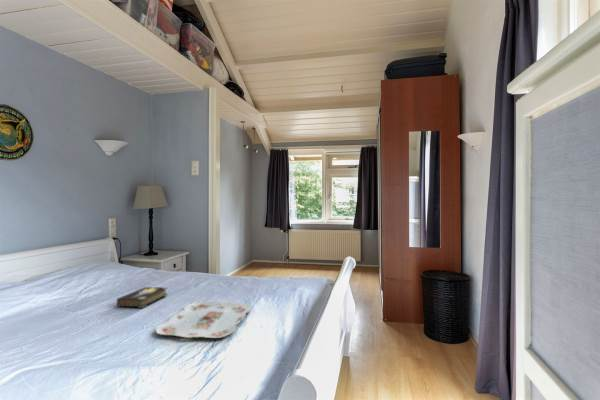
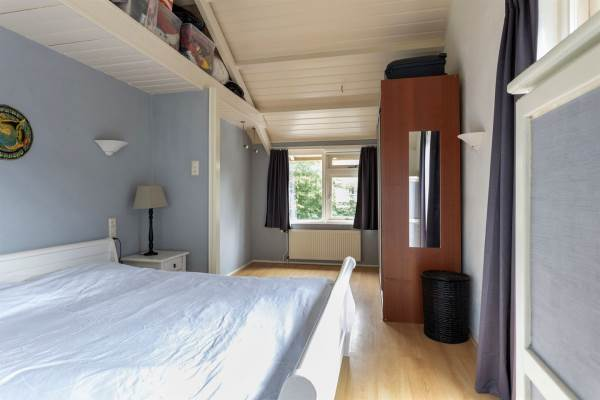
- hardback book (143, 295)
- serving tray (208, 318)
